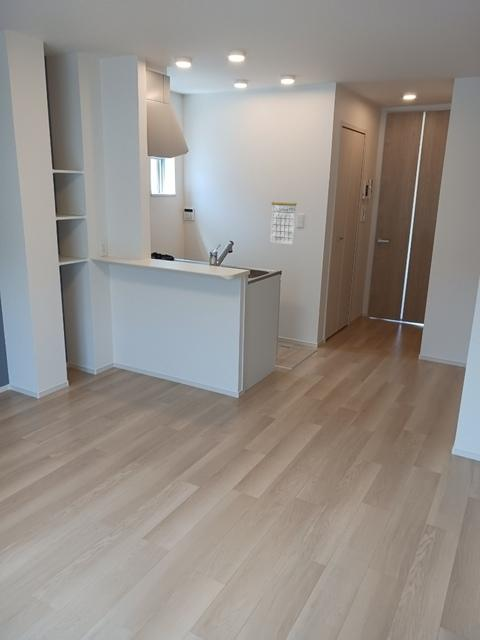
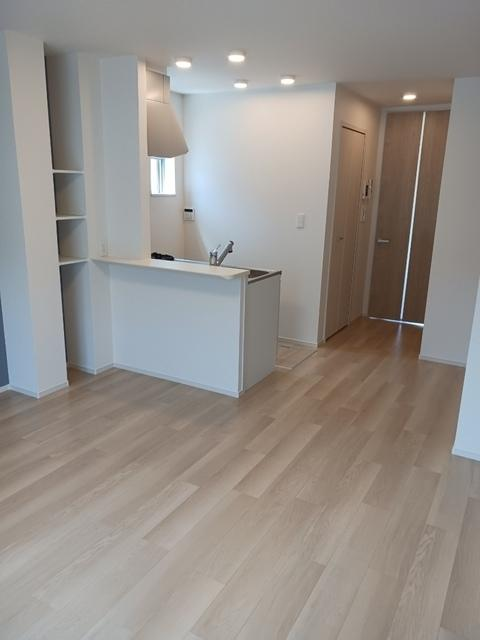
- calendar (283, 218)
